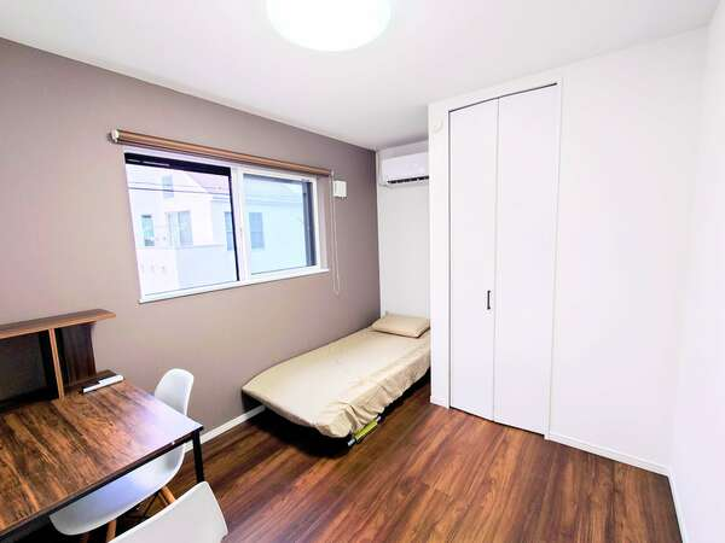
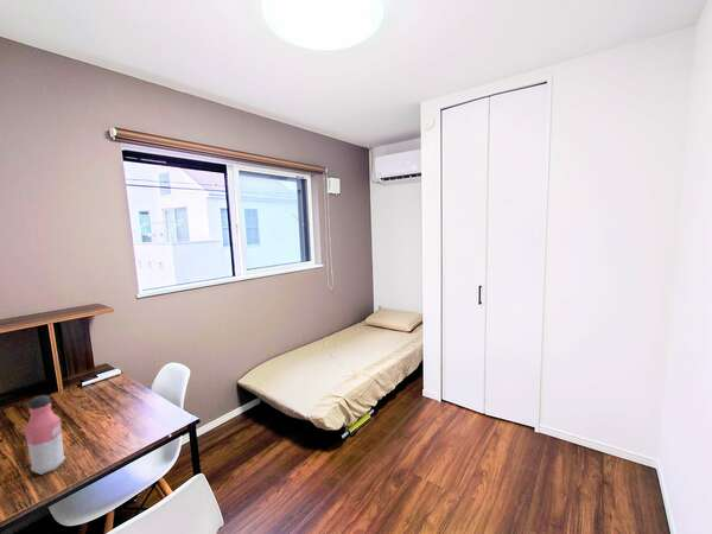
+ water bottle (44, 432)
